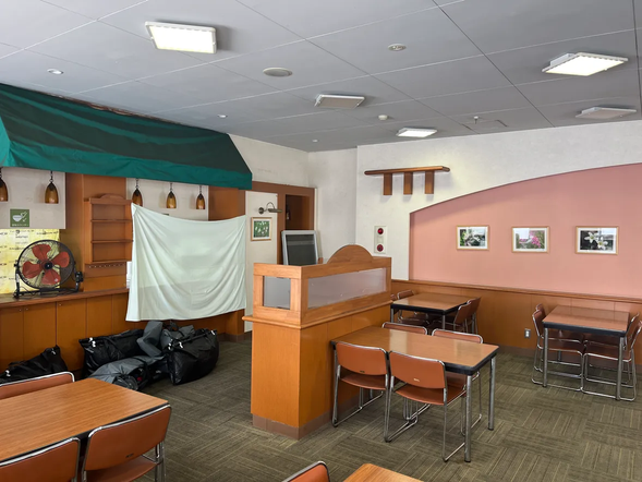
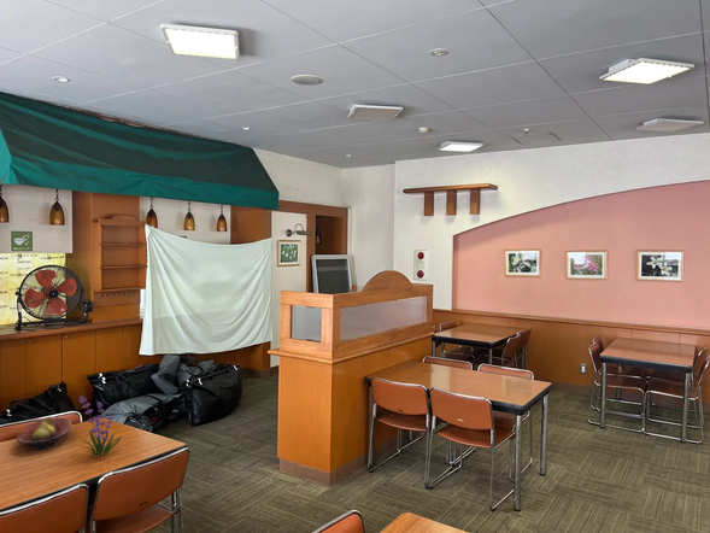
+ plant (99, 424)
+ fruit bowl (45, 429)
